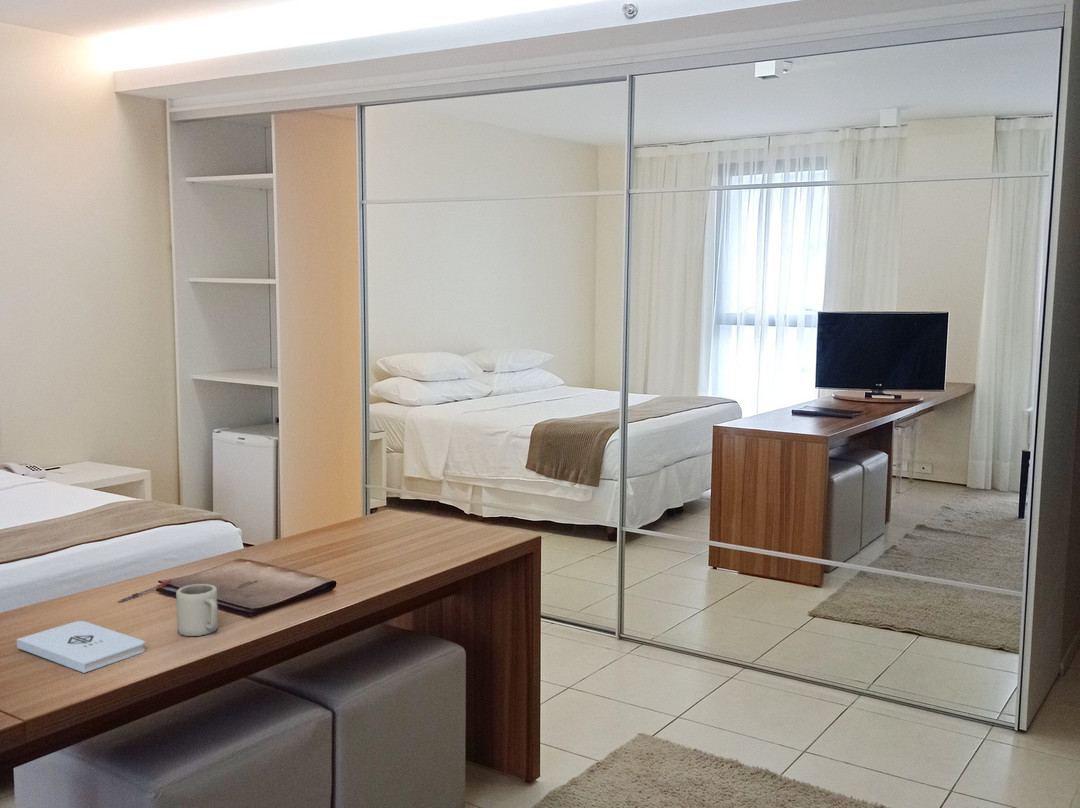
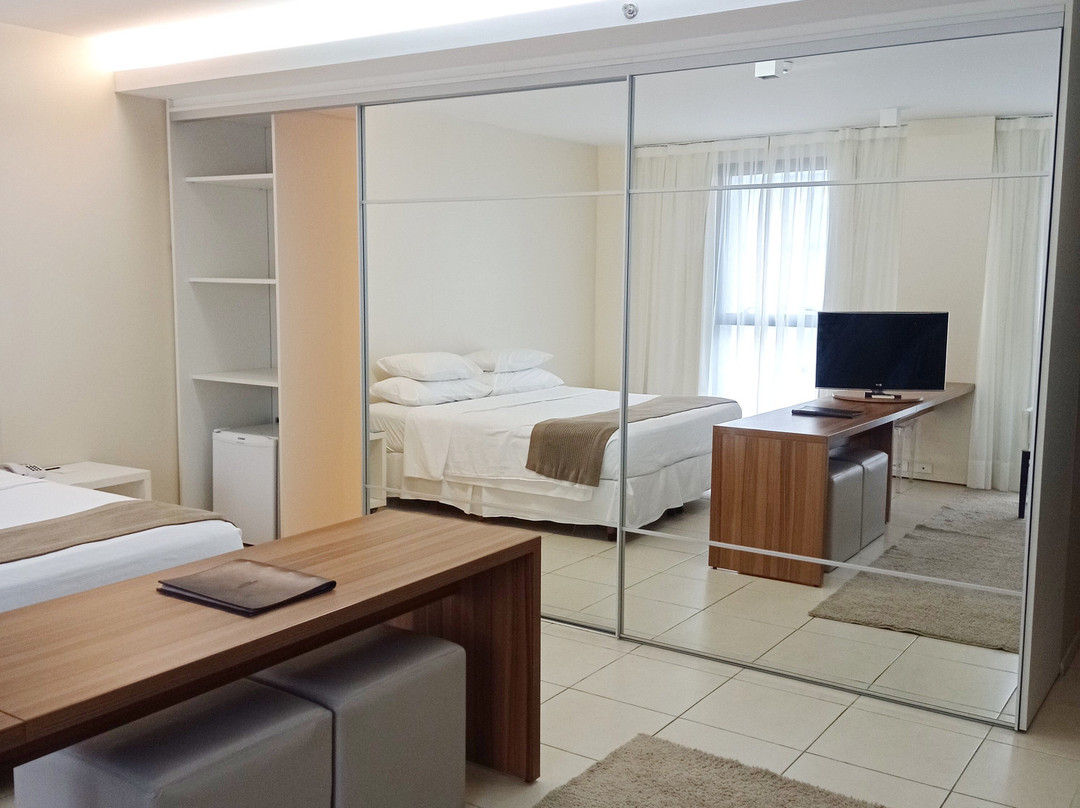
- cup (200, 611)
- notepad (82, 644)
- pen (145, 591)
